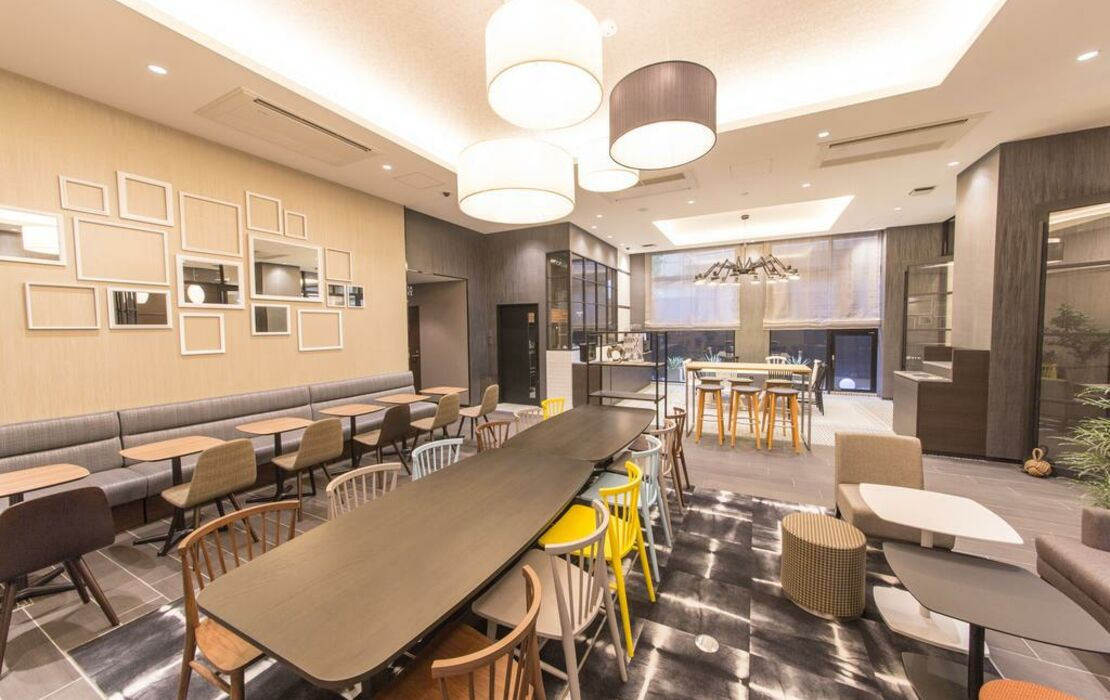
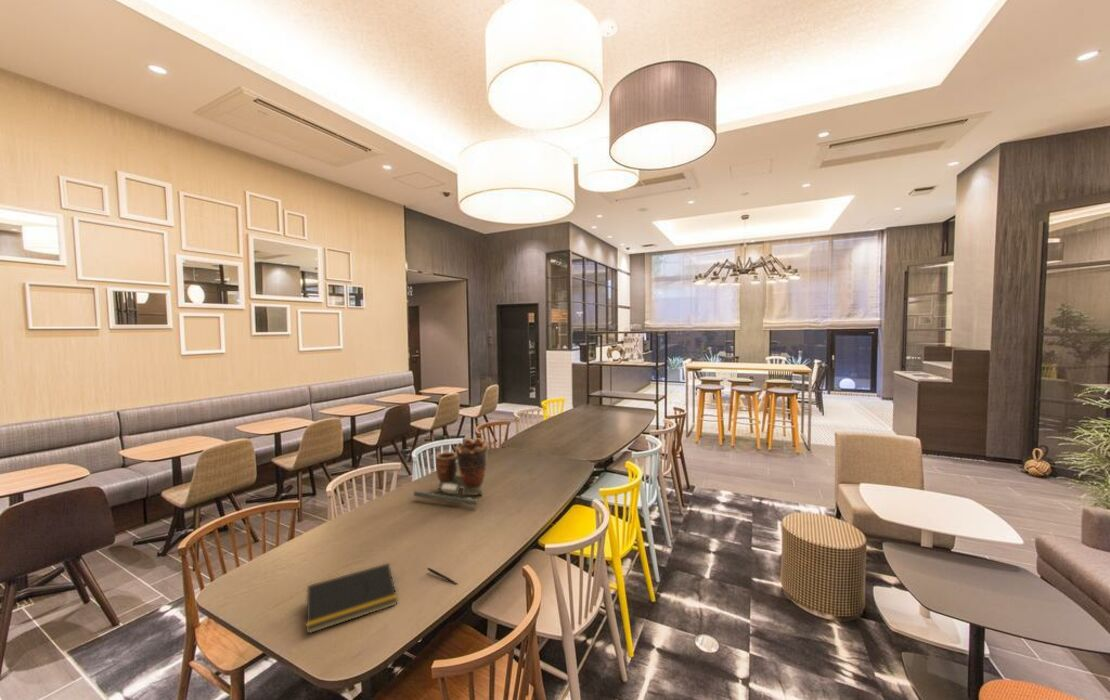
+ clay pot (459, 468)
+ notepad (352, 594)
+ pen (442, 576)
